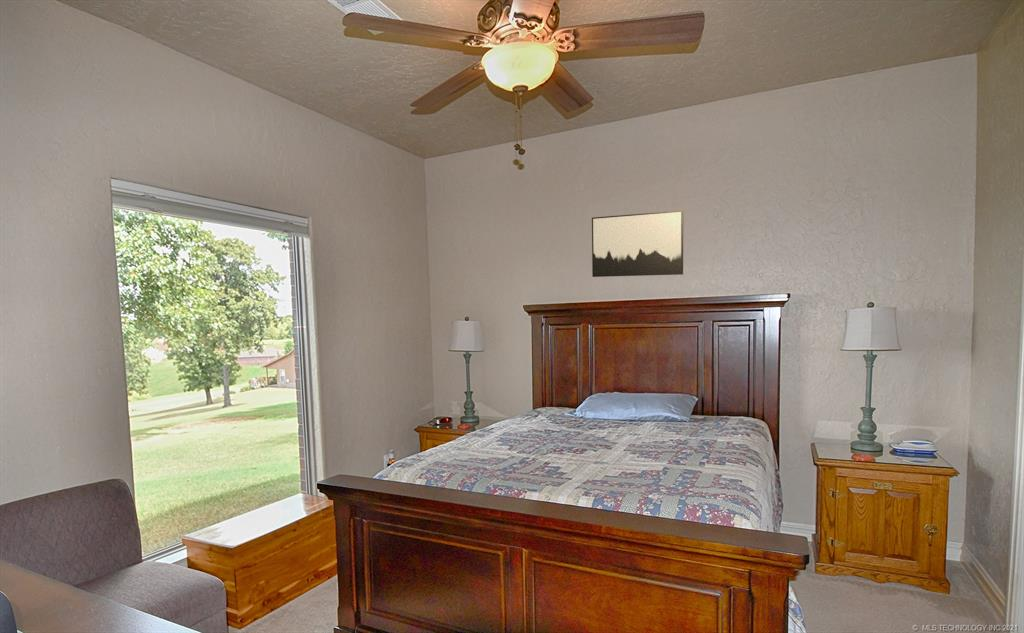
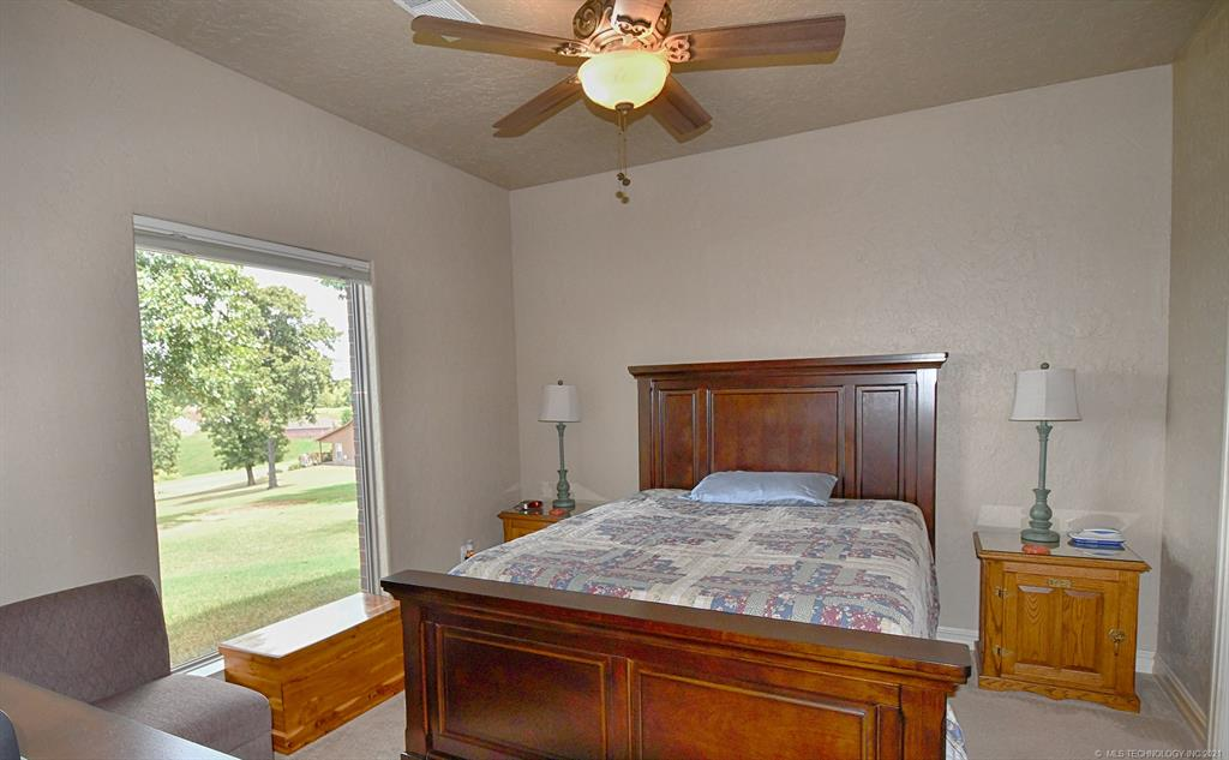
- wall art (636, 245)
